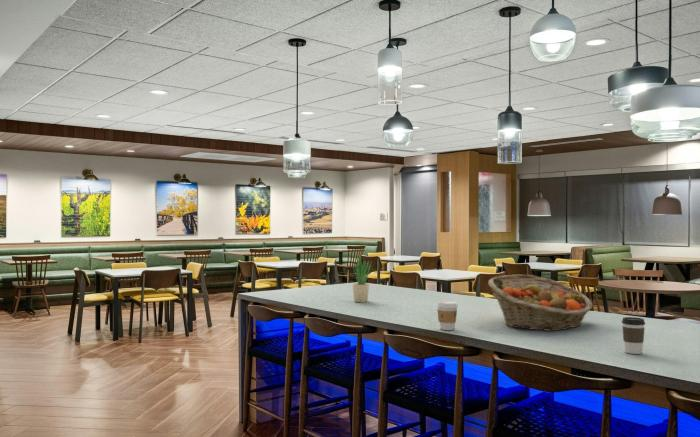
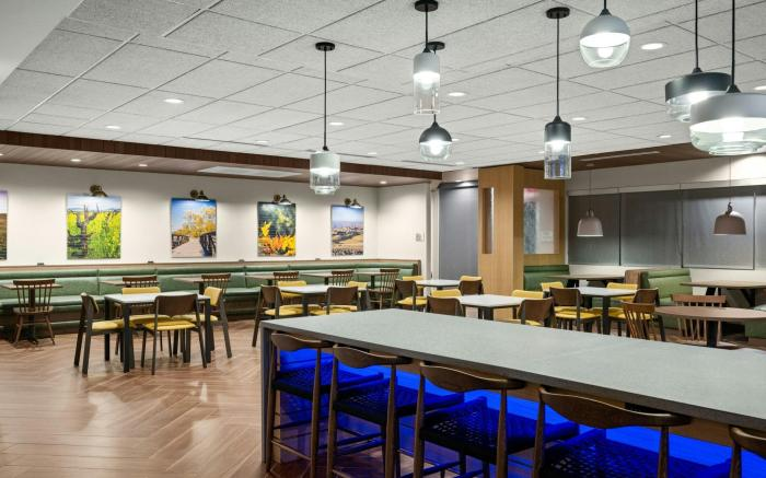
- potted plant (362, 277)
- fruit basket (539, 300)
- coffee cup (633, 335)
- coffee cup (447, 315)
